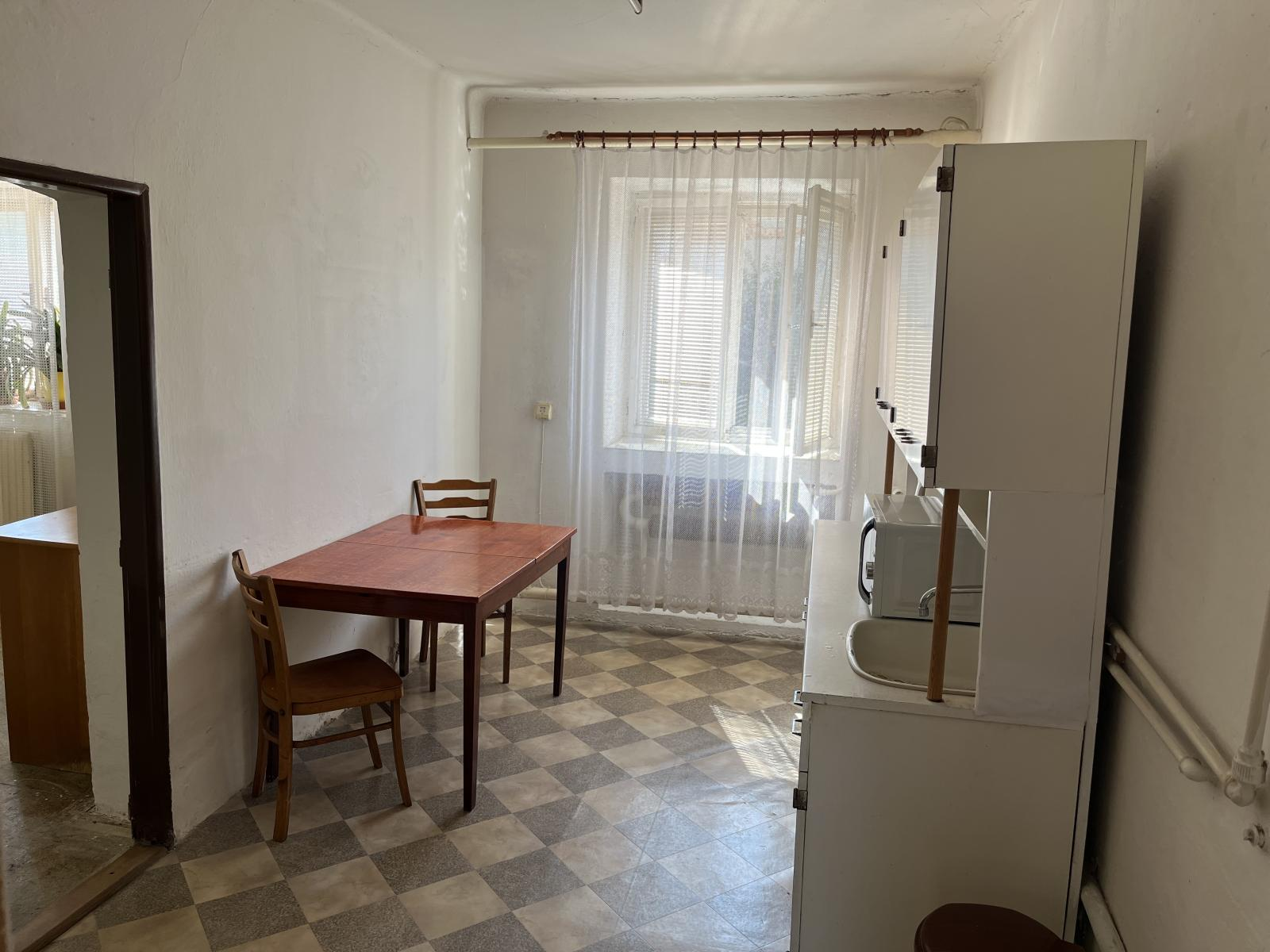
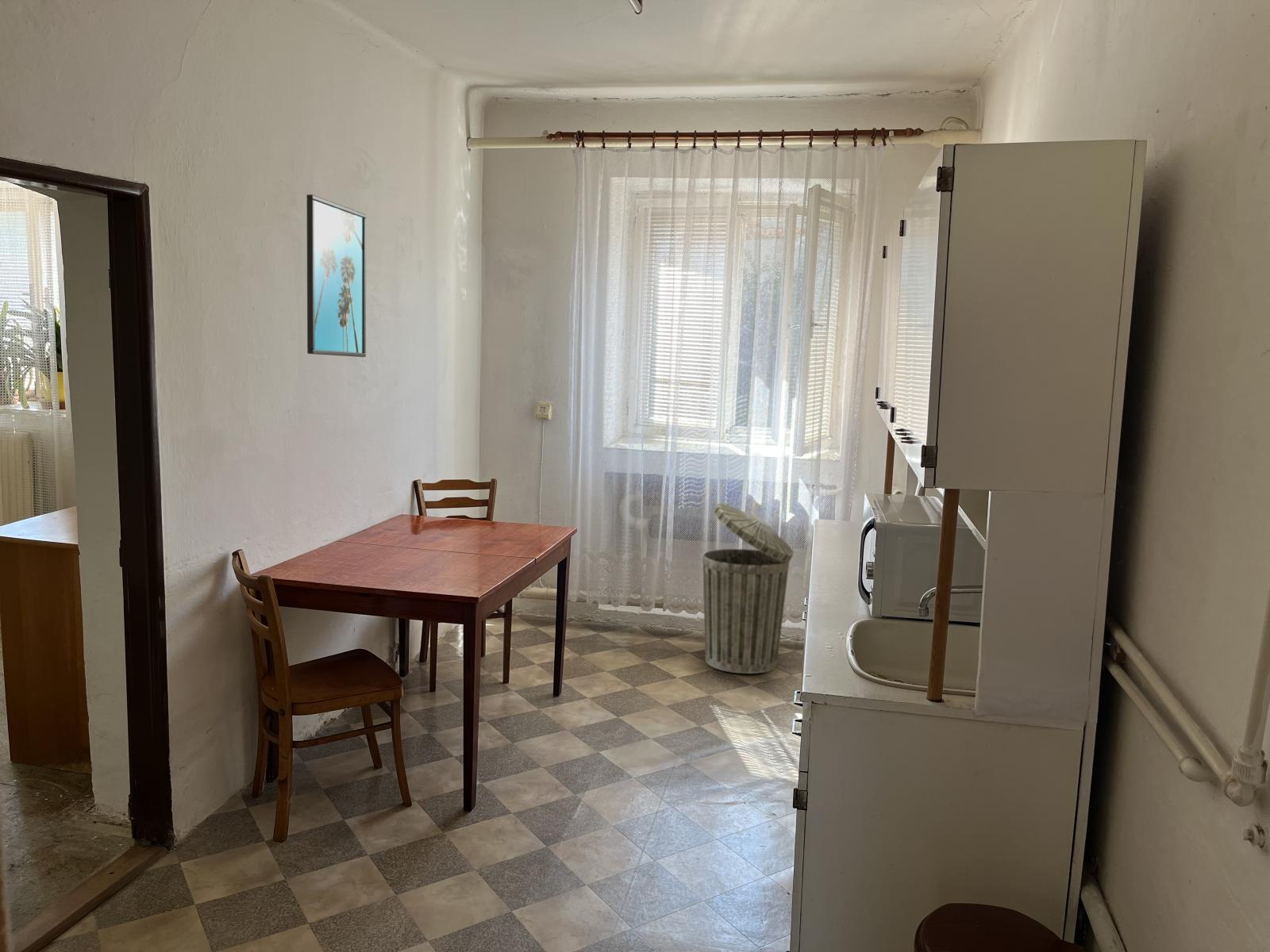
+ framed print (337, 281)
+ trash can (746, 585)
